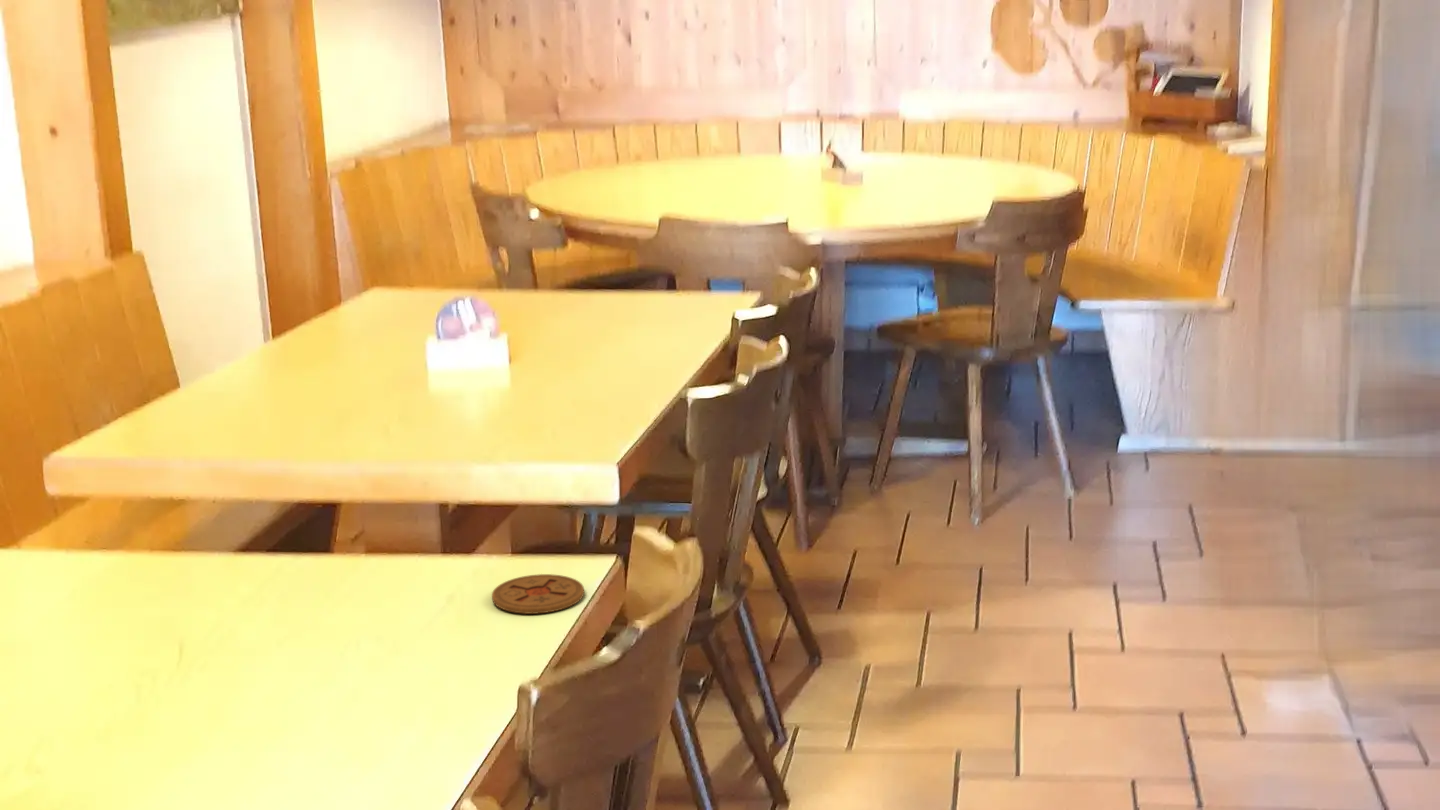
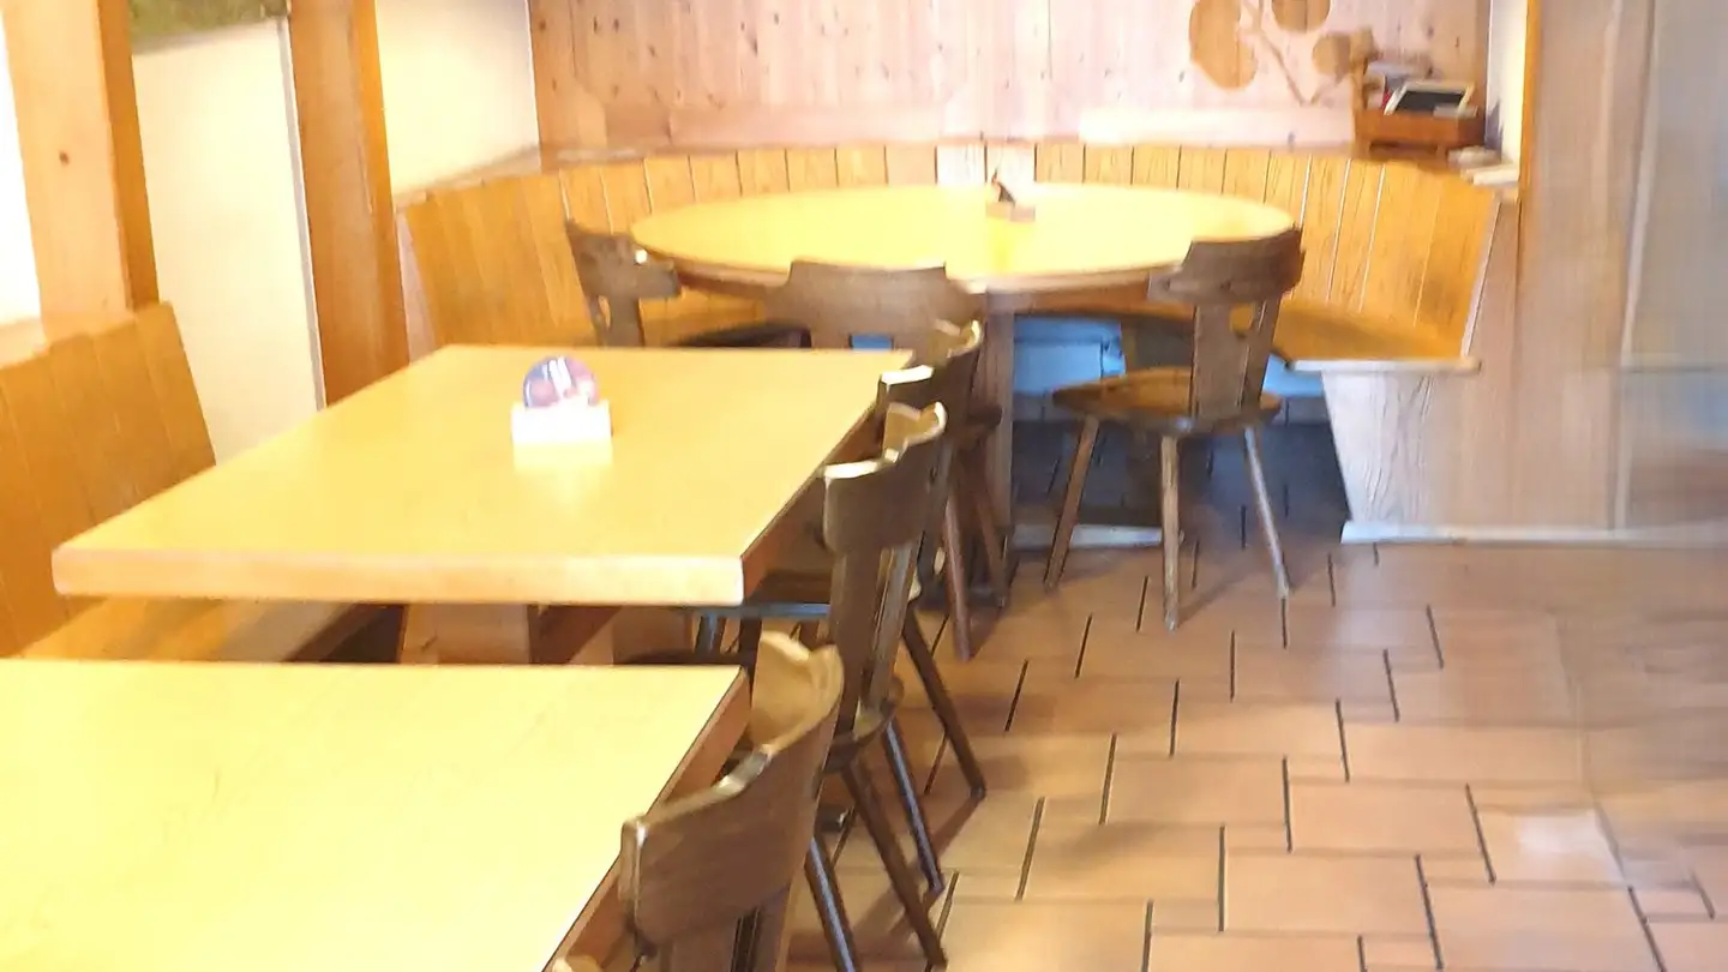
- coaster (538, 593)
